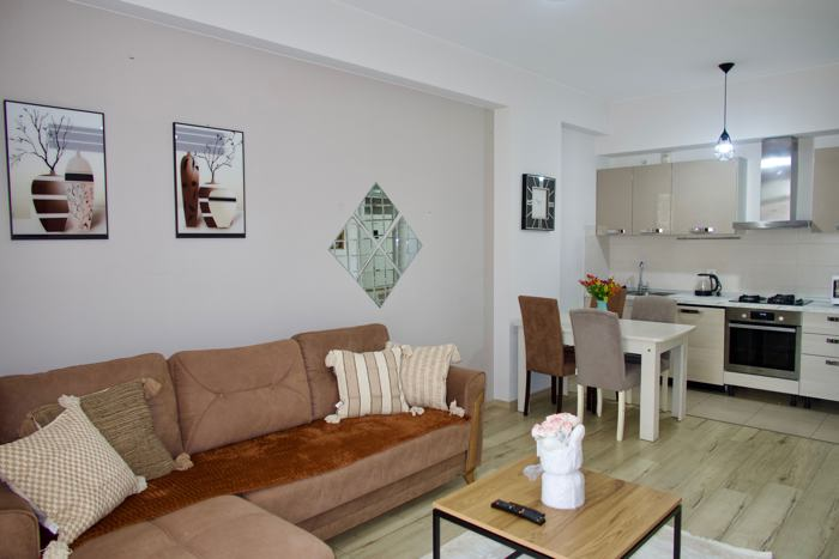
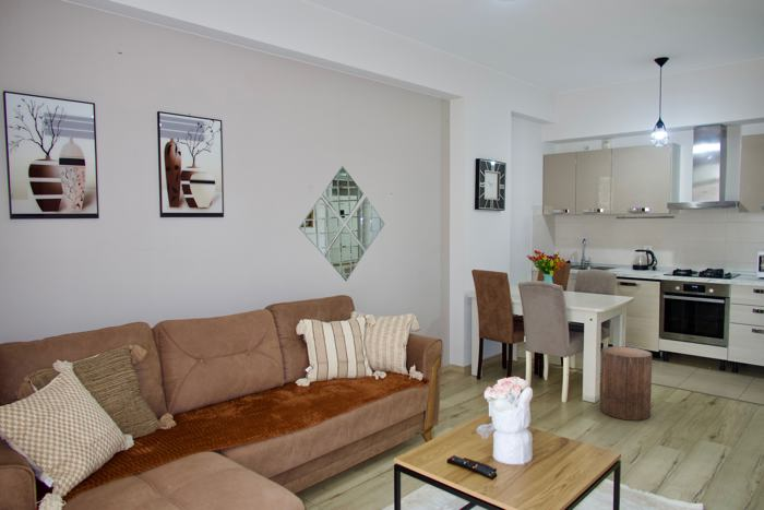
+ stool (625, 381)
